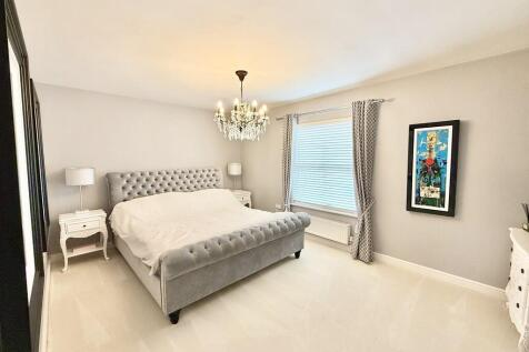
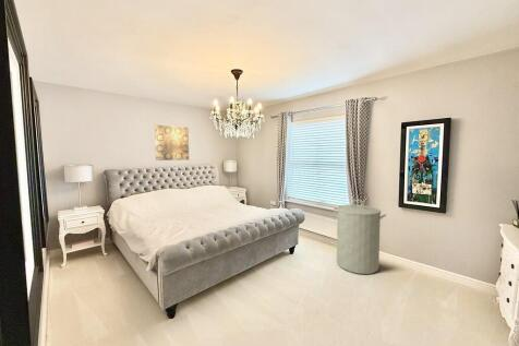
+ laundry hamper (358, 232)
+ wall art (172, 143)
